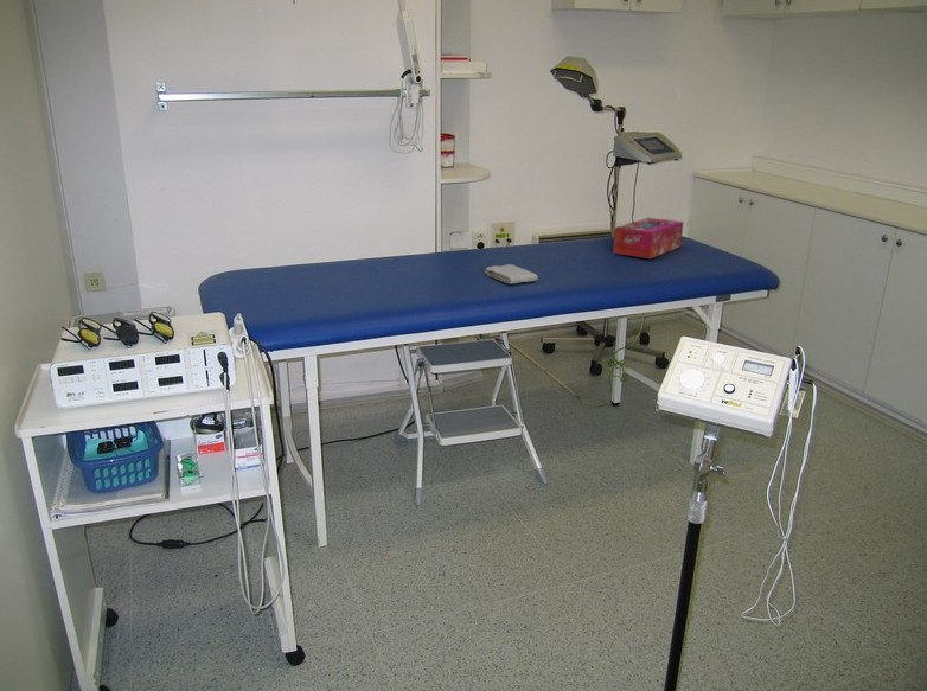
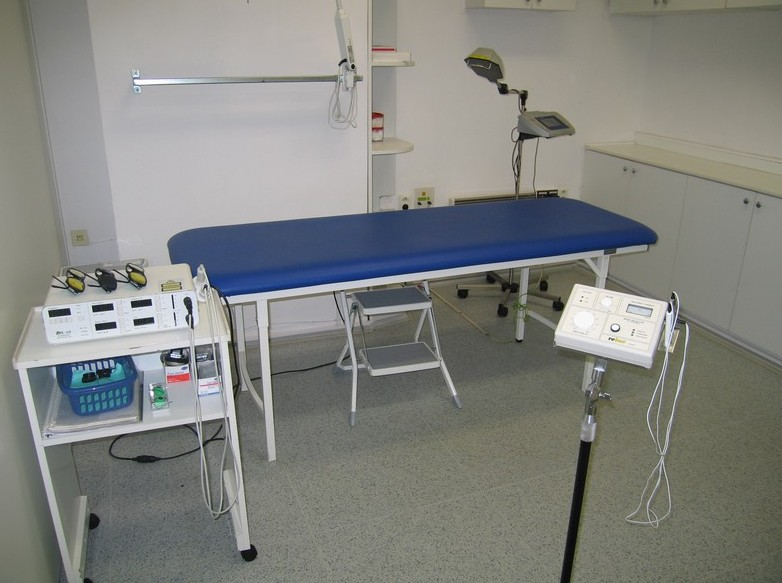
- washcloth (510, 273)
- tissue box (648, 237)
